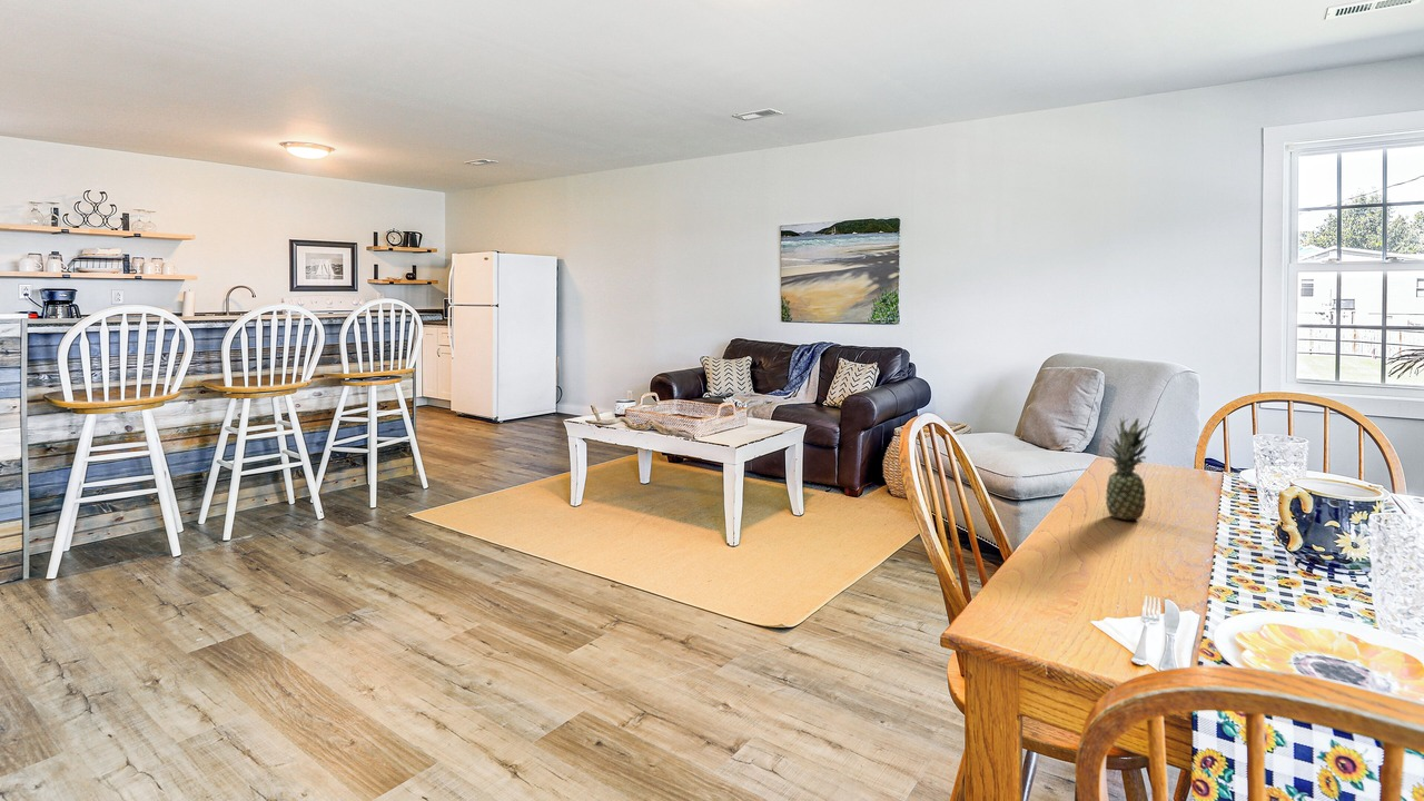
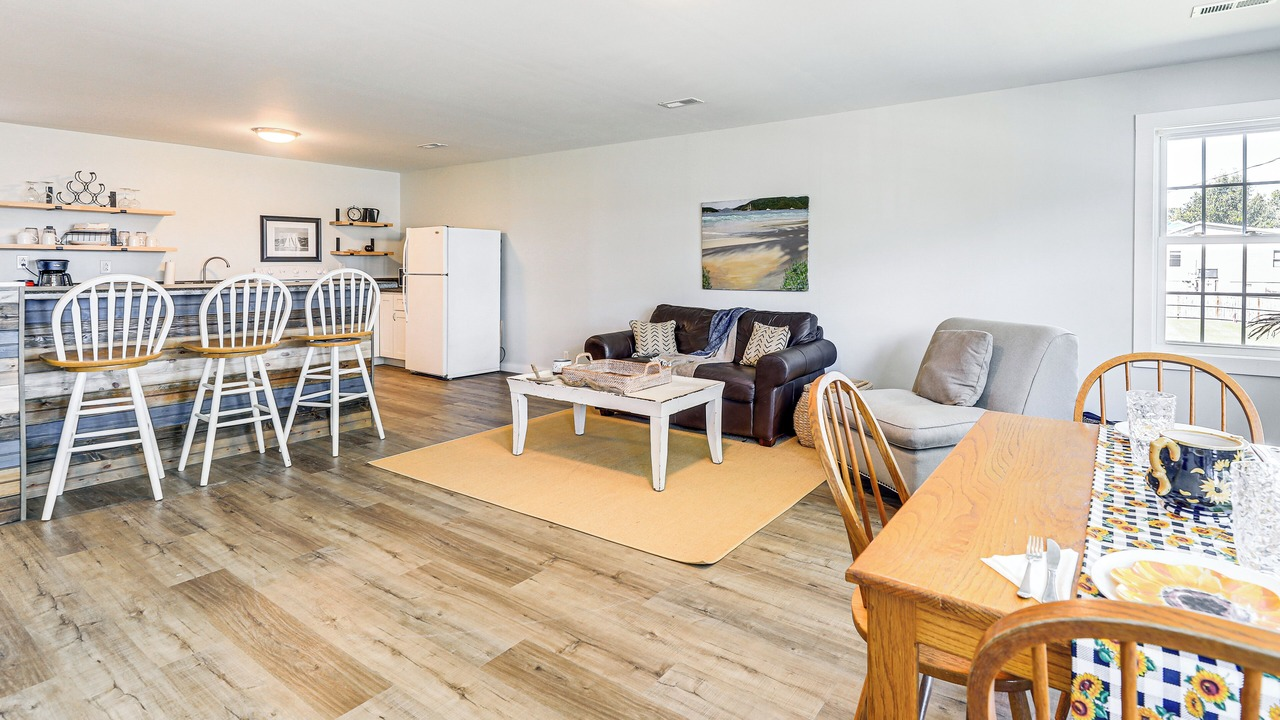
- fruit (1127, 466)
